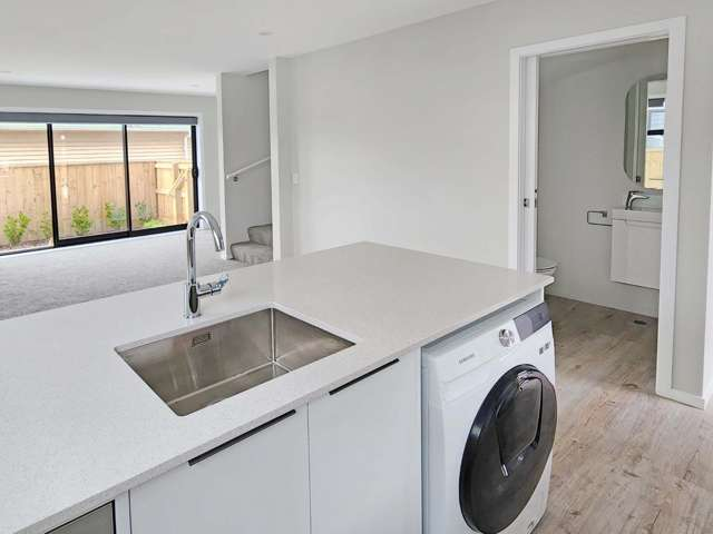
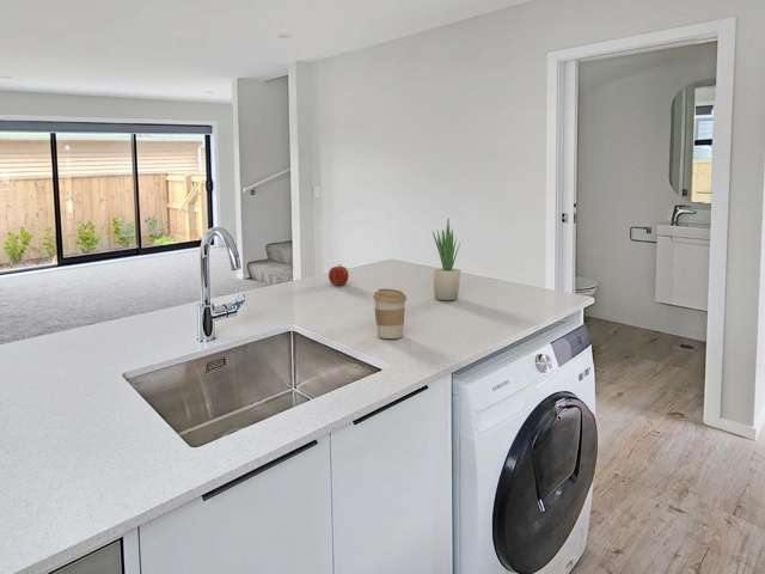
+ potted plant (446, 257)
+ fruit (338, 274)
+ coffee cup (390, 312)
